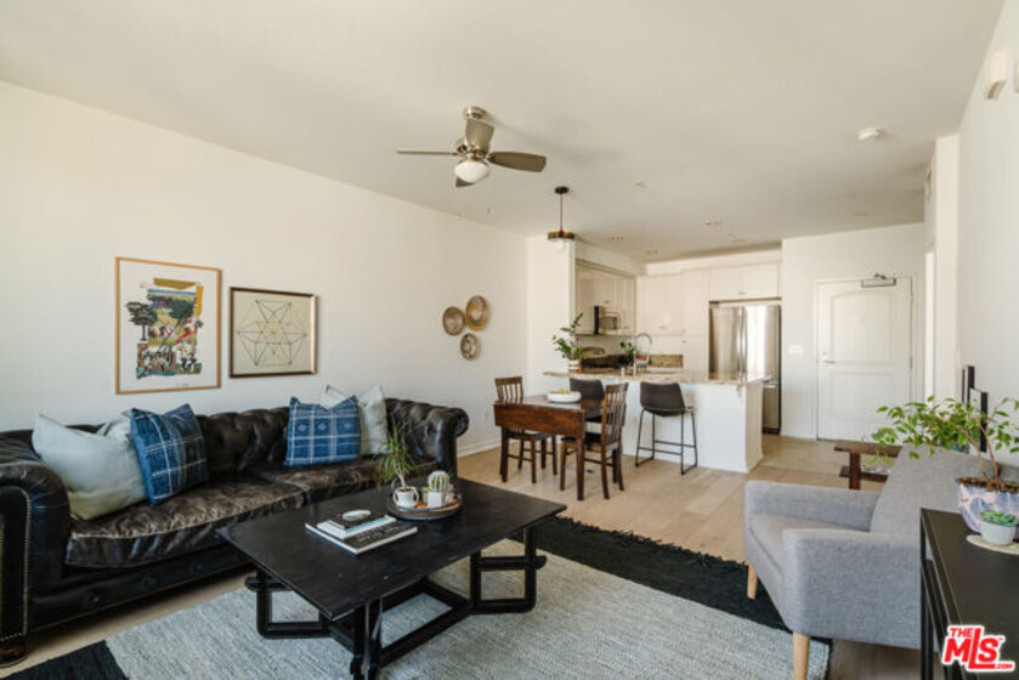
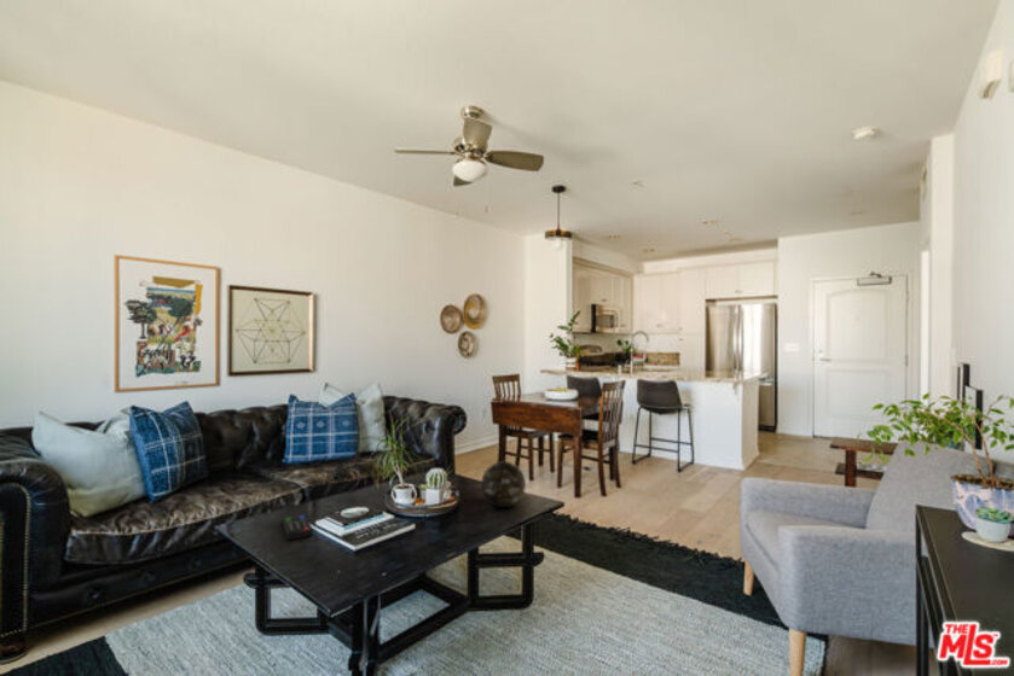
+ decorative orb (503, 483)
+ remote control (296, 524)
